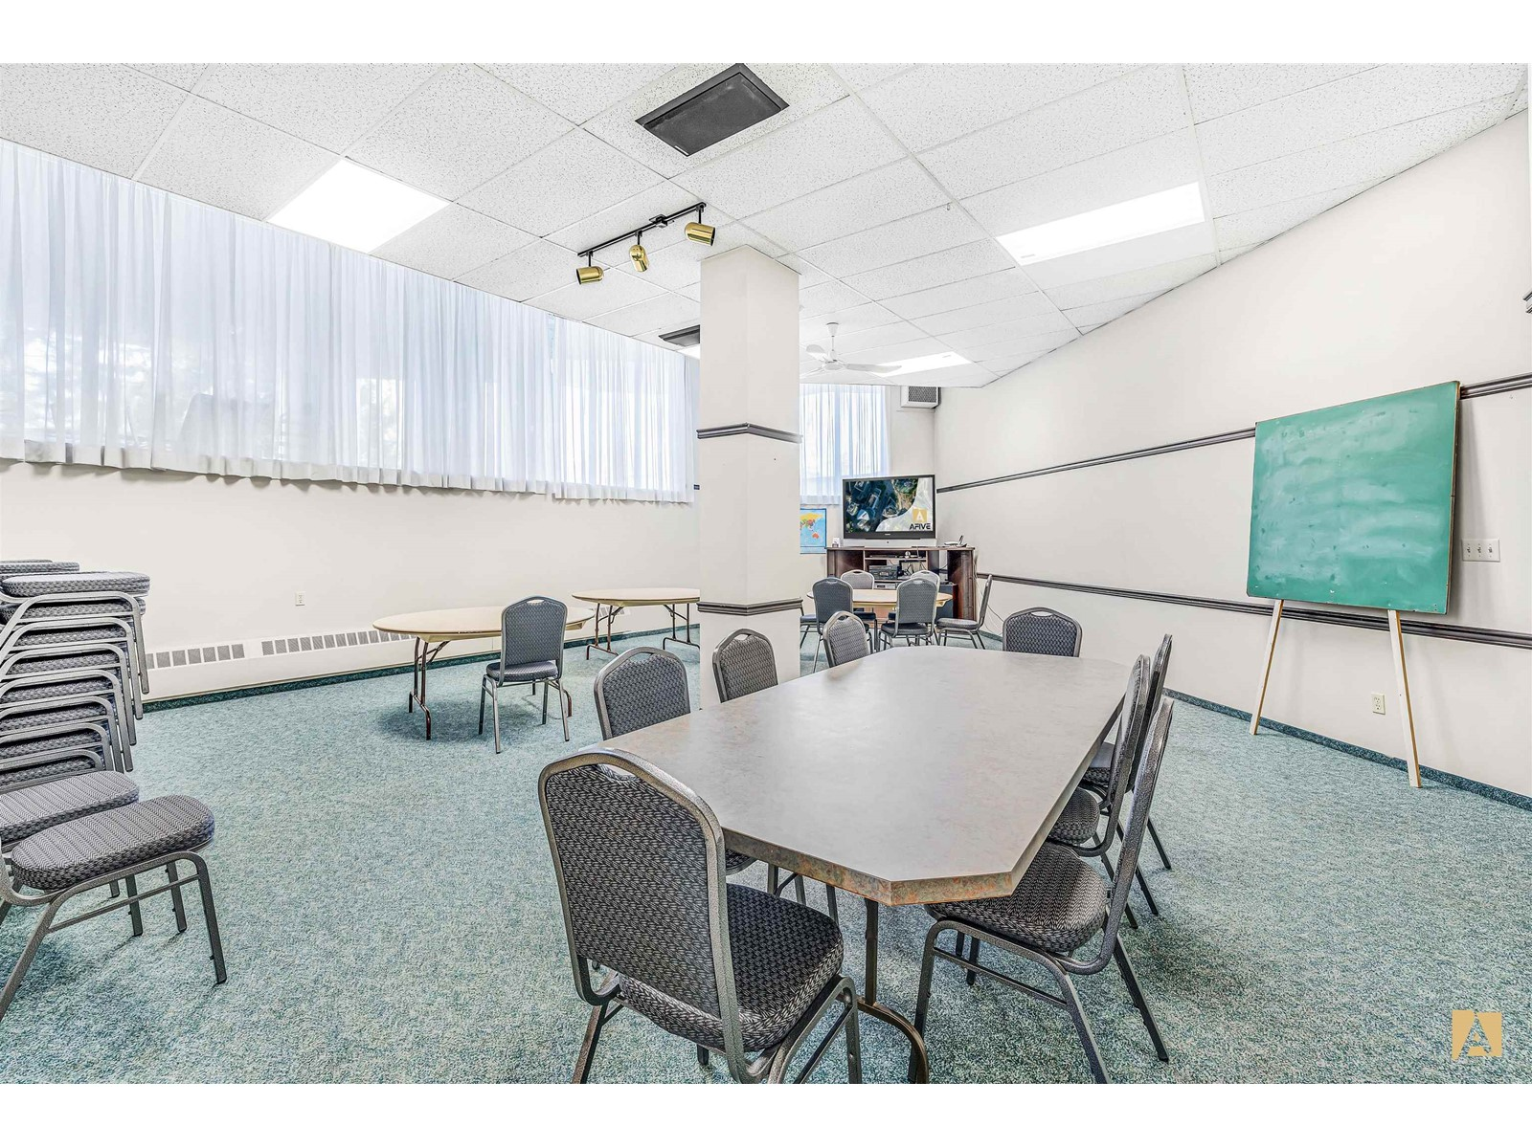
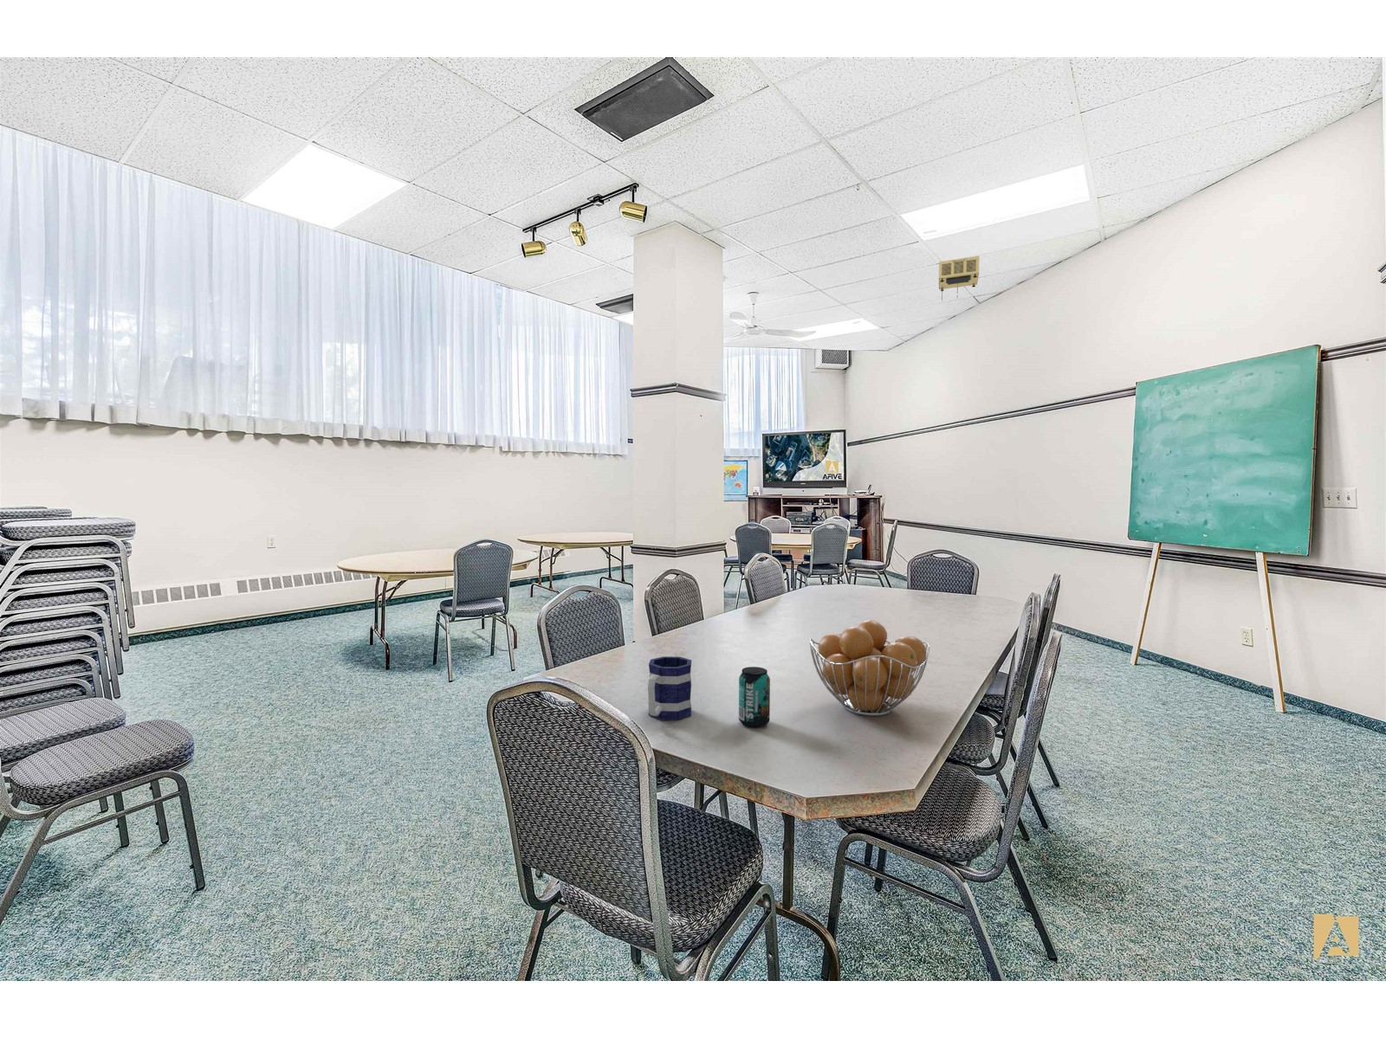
+ beverage can (754, 696)
+ fruit basket (868, 666)
+ mug (666, 690)
+ projector (958, 276)
